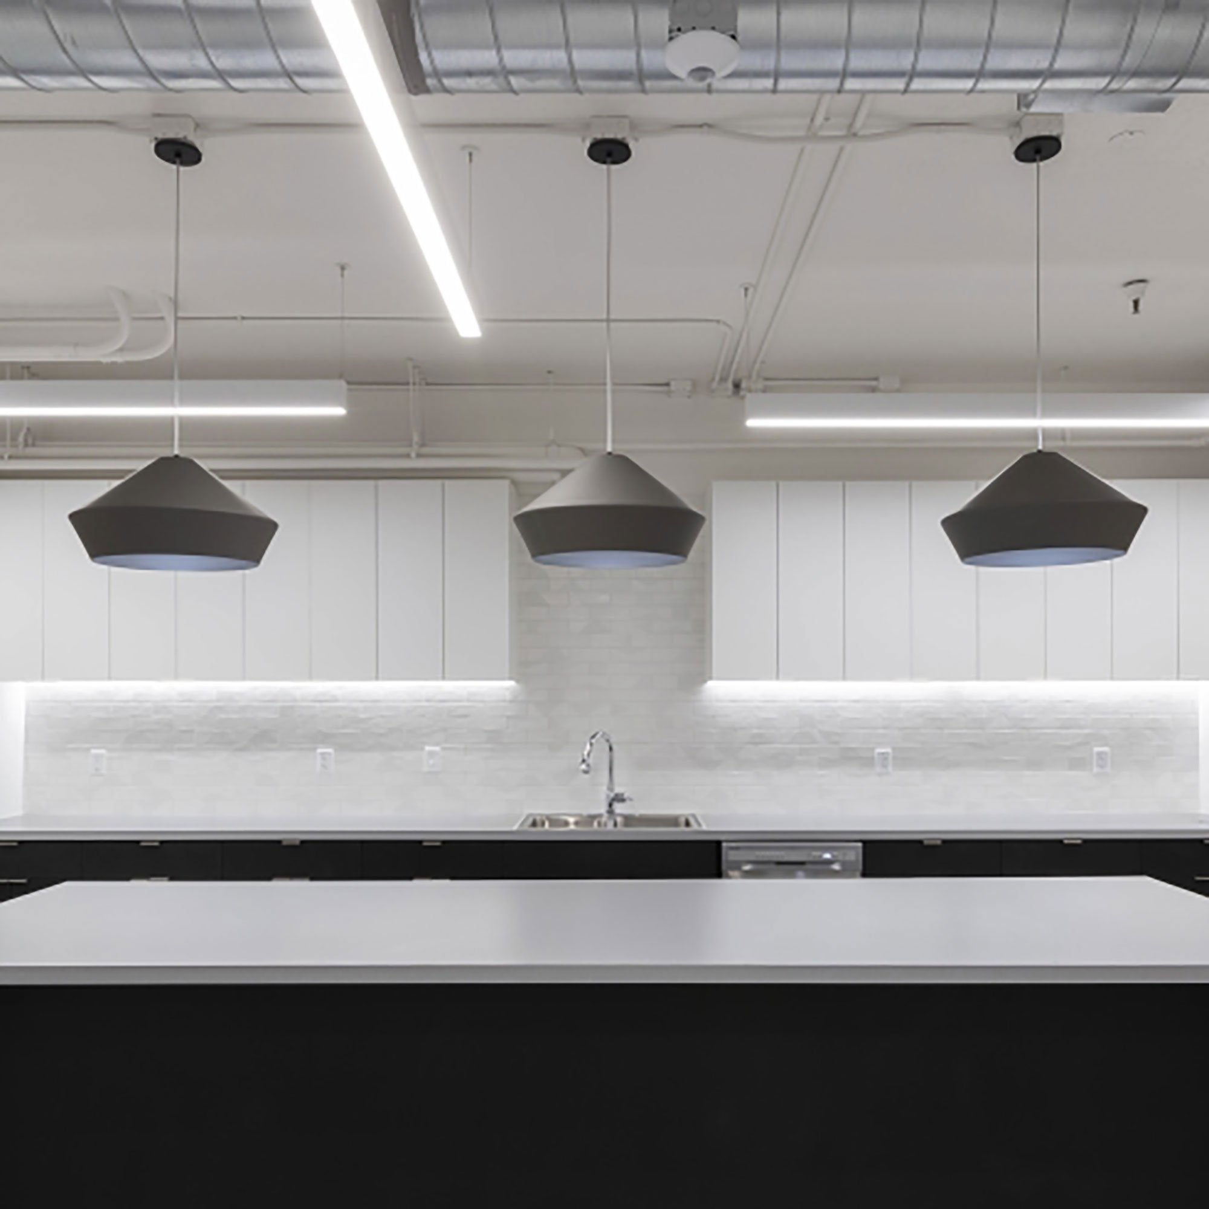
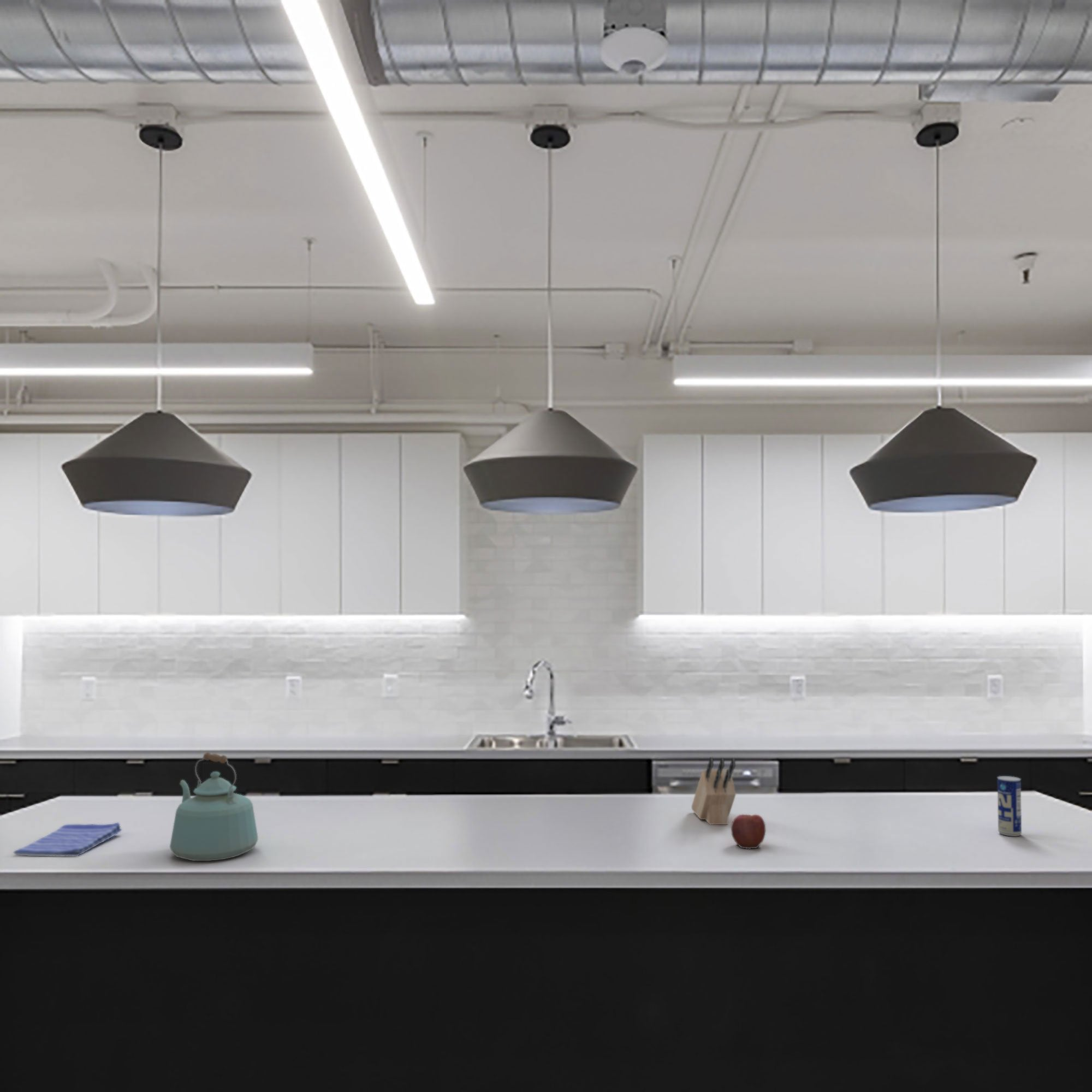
+ beverage can (1009, 806)
+ apple (748, 829)
+ knife block (714, 785)
+ dish towel (70, 838)
+ kettle (210, 802)
